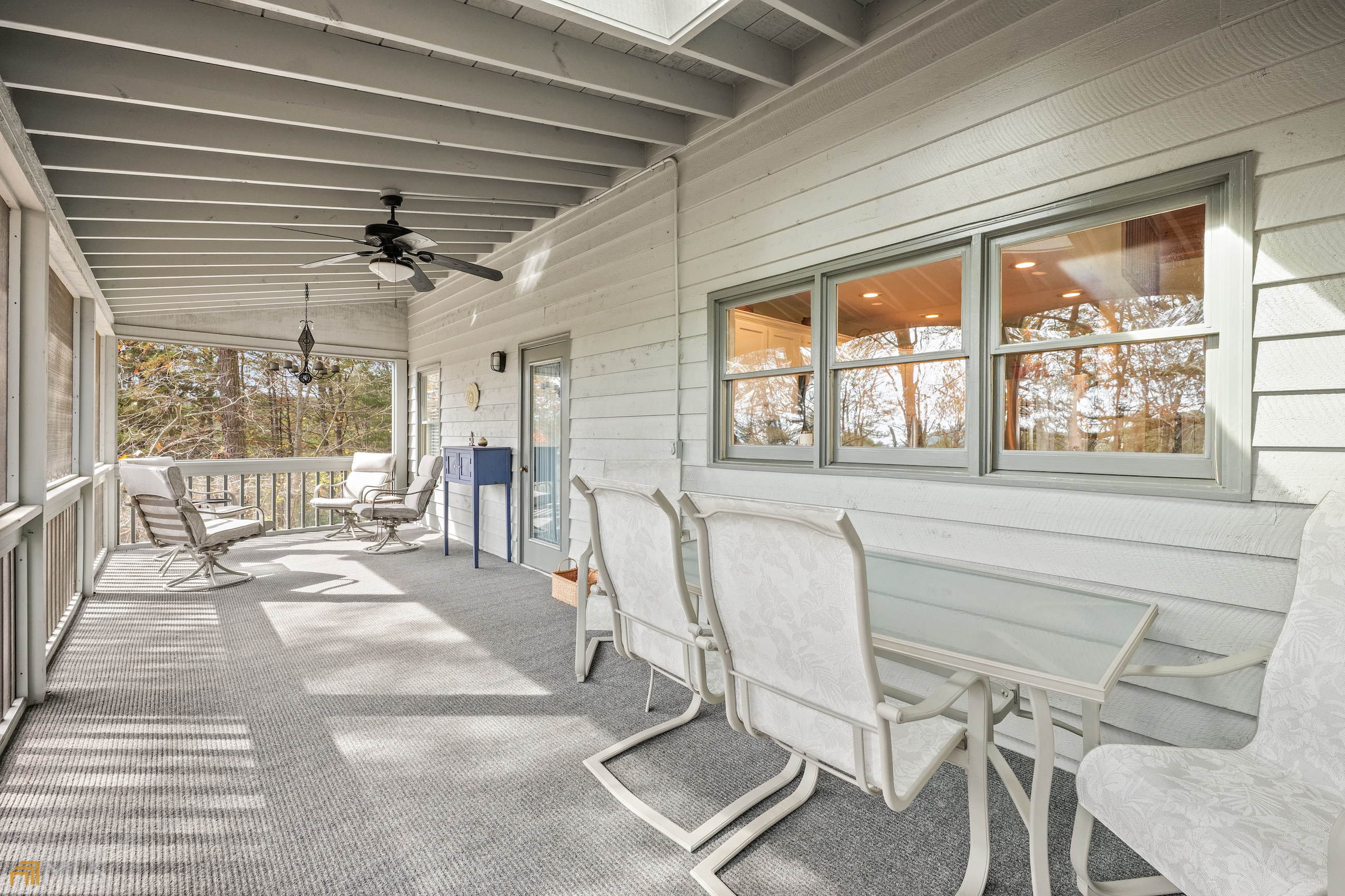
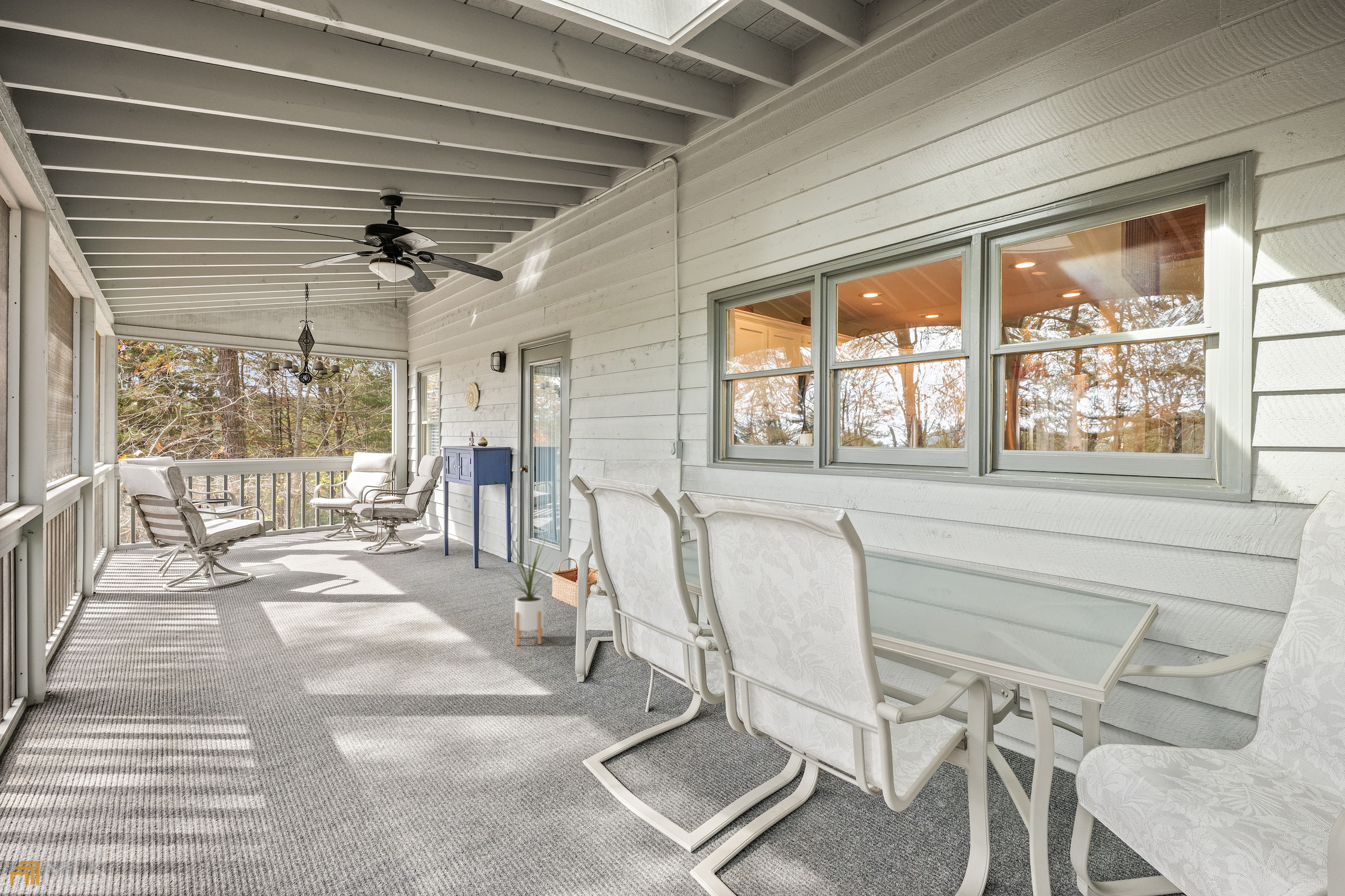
+ house plant (529, 585)
